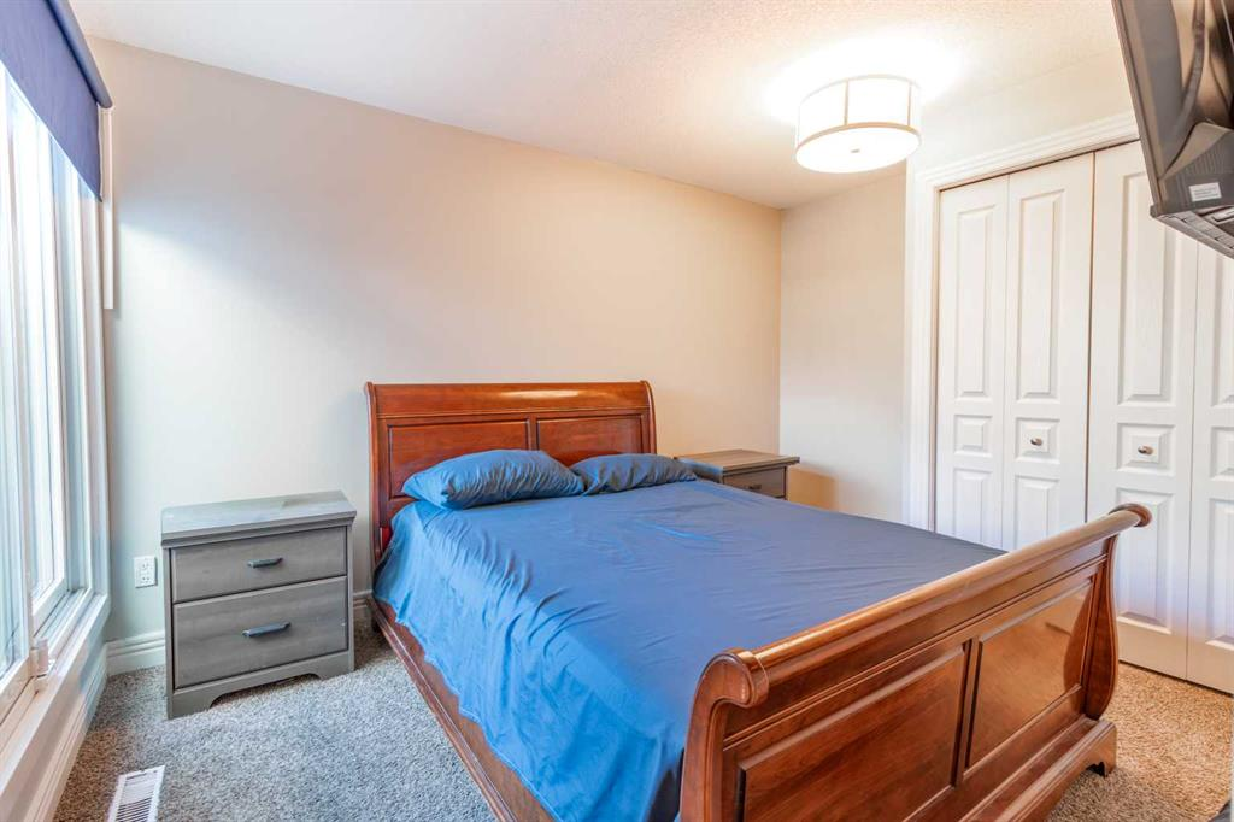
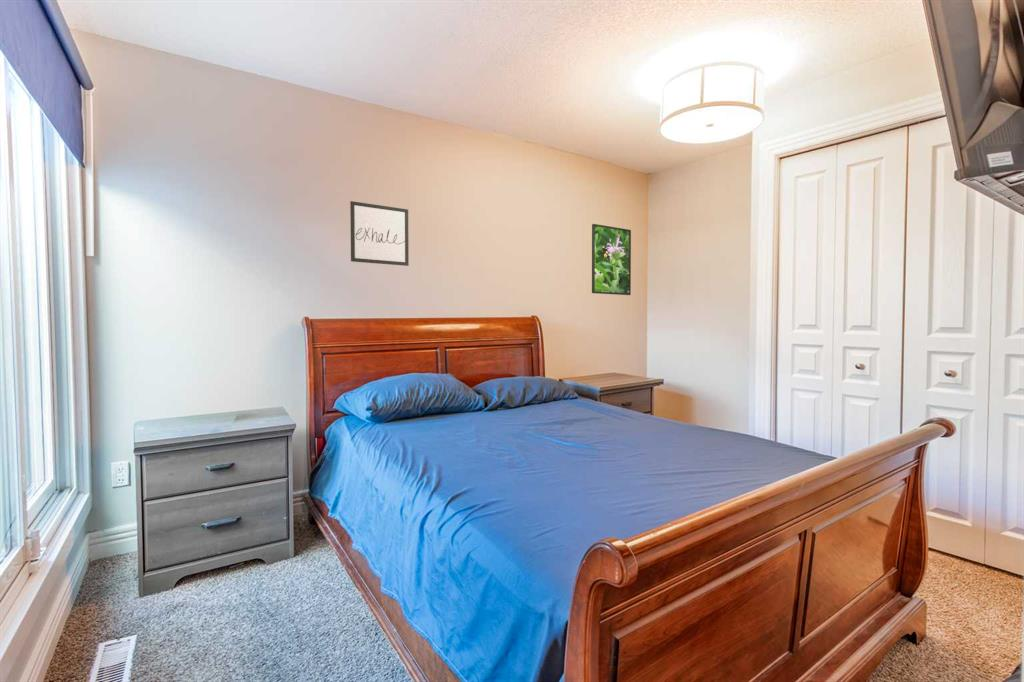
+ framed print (611, 260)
+ wall art (380, 234)
